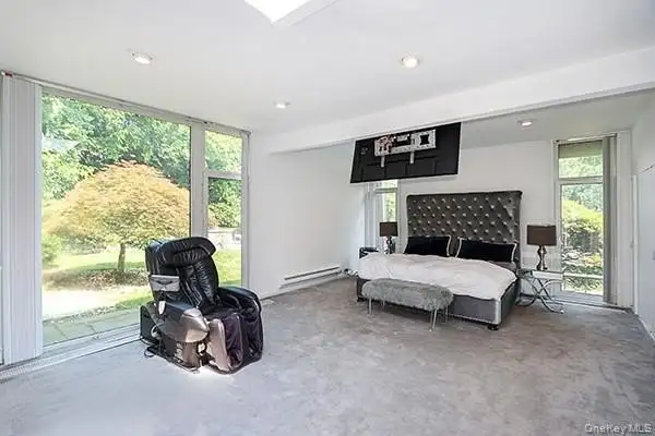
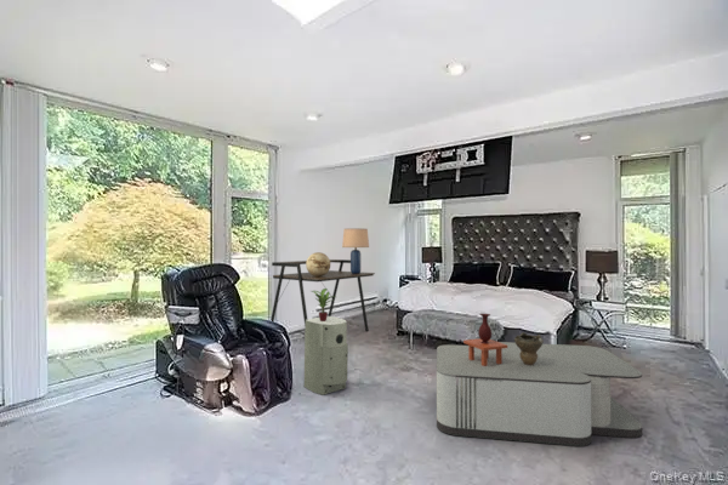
+ globe (318, 264)
+ desk (328, 291)
+ potted plant (324, 304)
+ decorative bowl (528, 348)
+ vase (484, 337)
+ lamp (356, 251)
+ air purifier (326, 353)
+ coffee table (528, 384)
